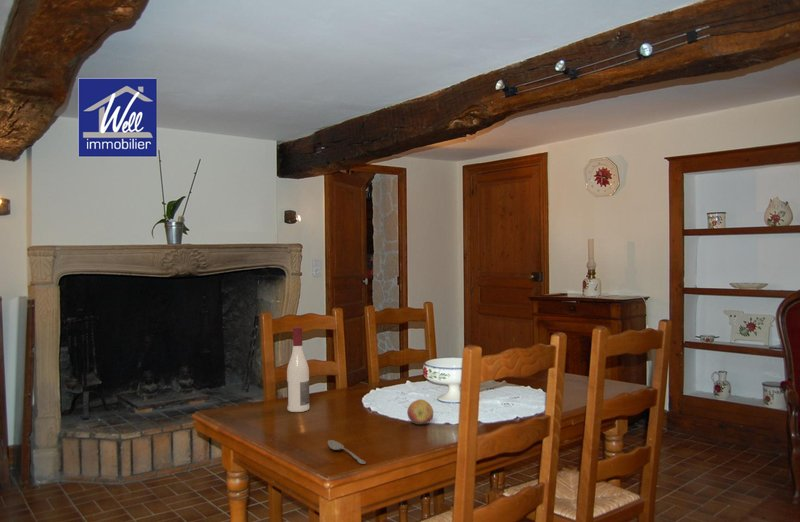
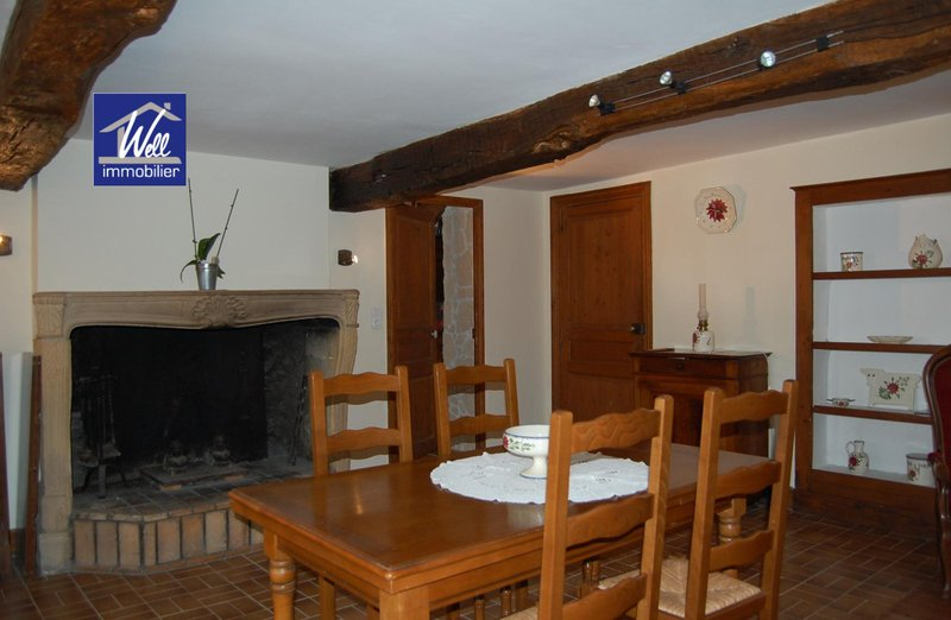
- alcohol (297, 368)
- spoon (347, 451)
- fruit (420, 411)
